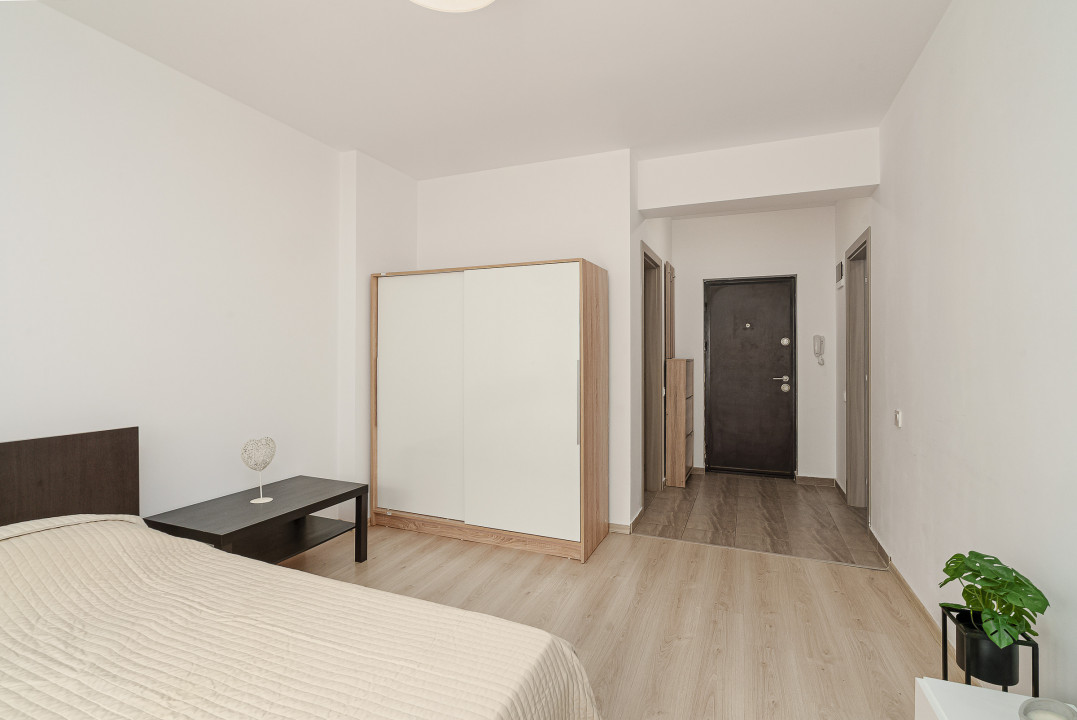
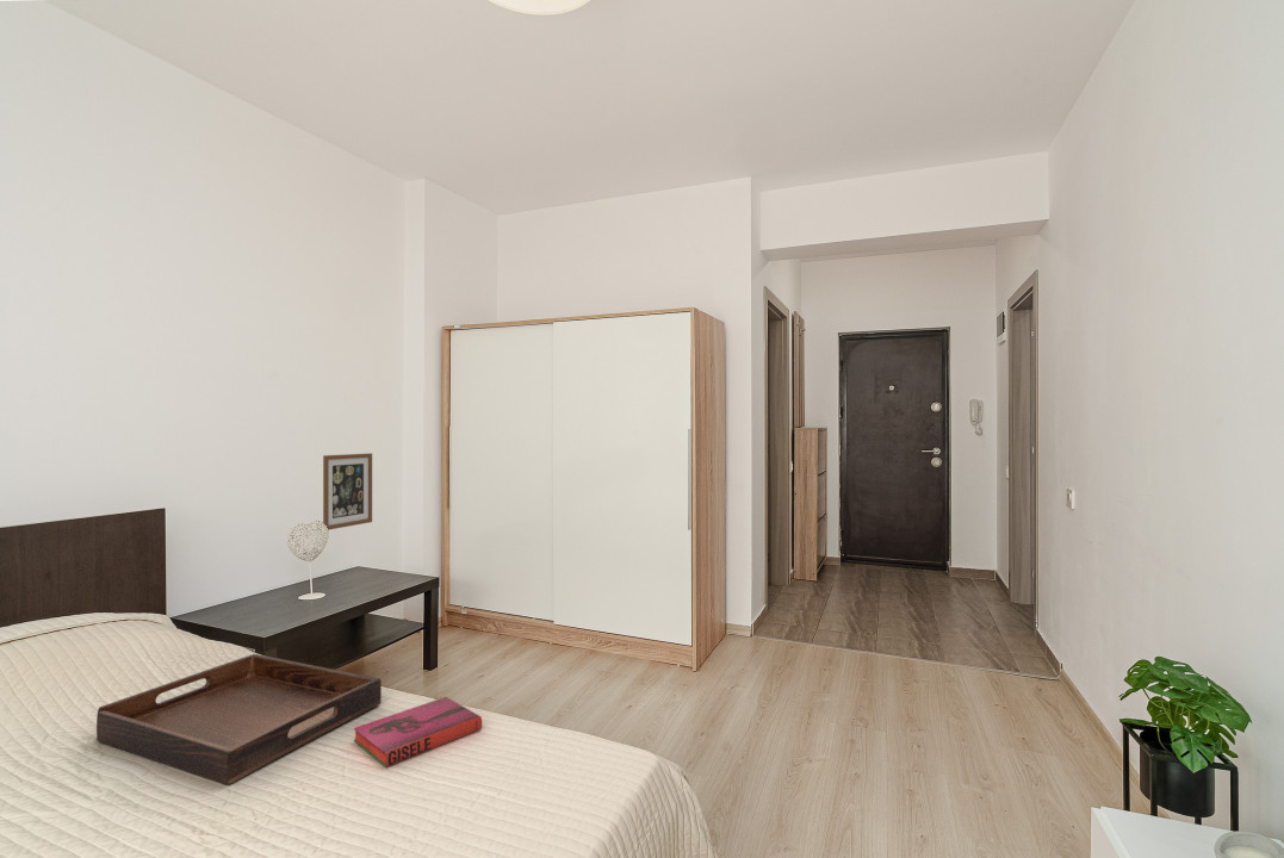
+ serving tray (243, 707)
+ wall art (348, 490)
+ hardback book (418, 728)
